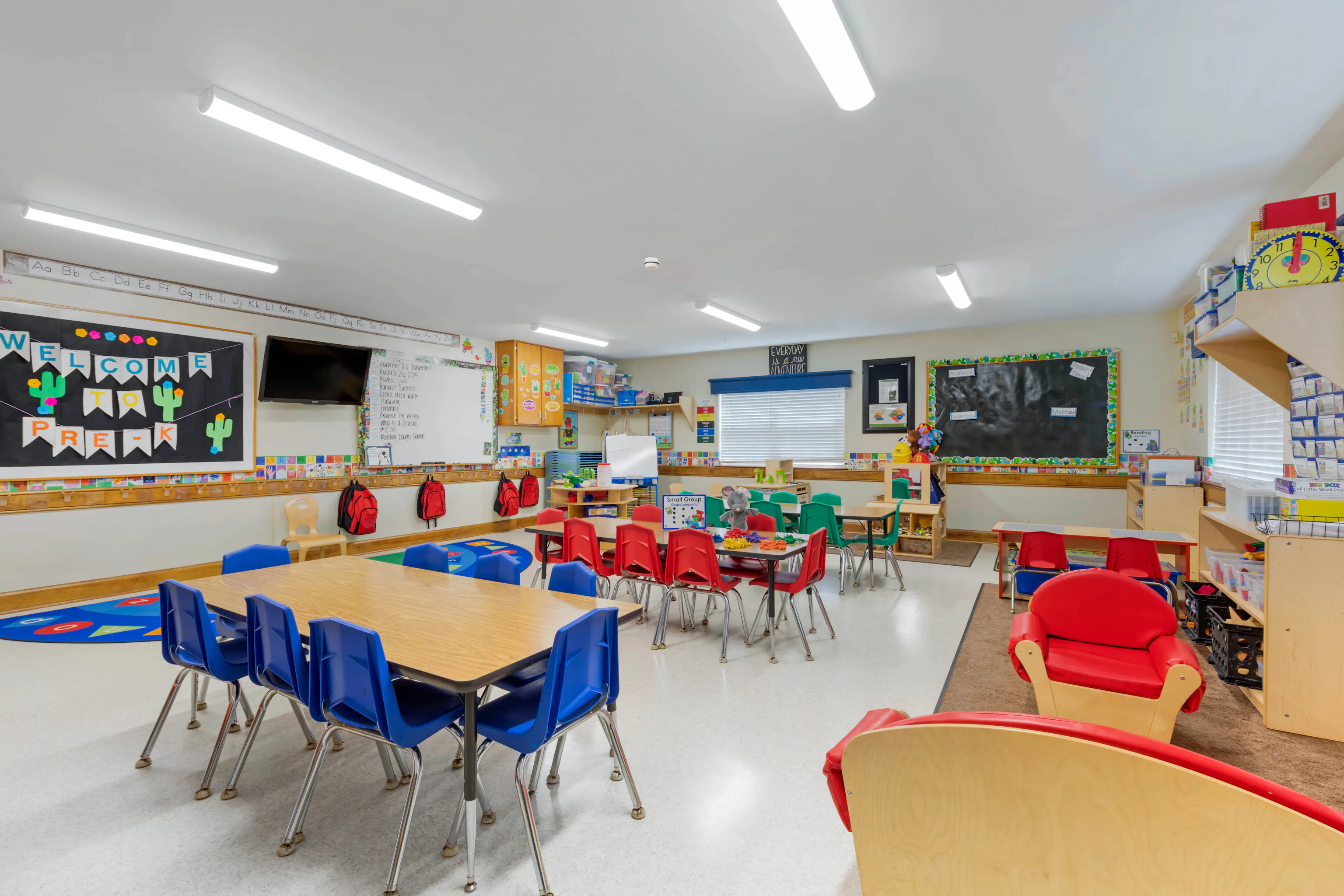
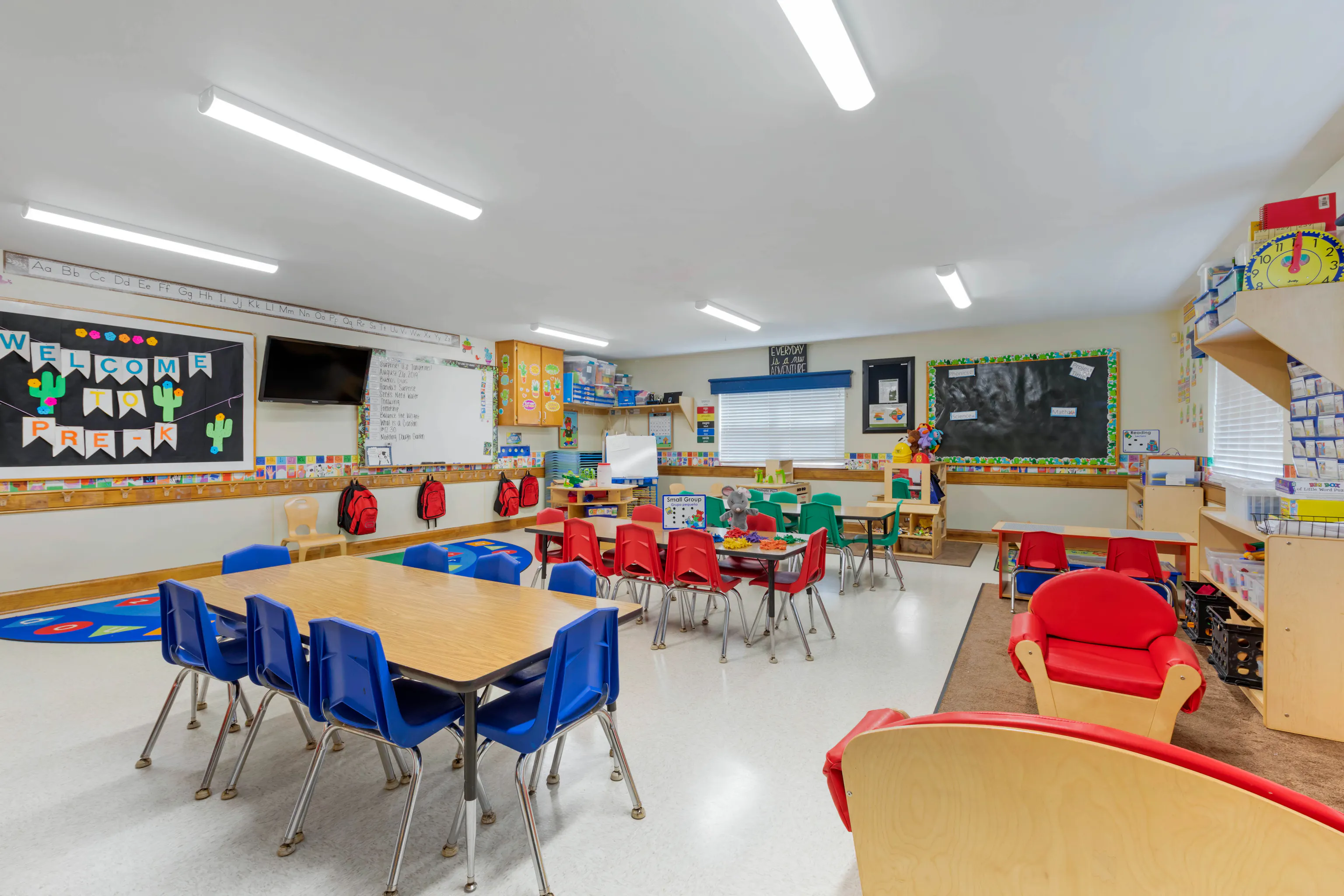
- smoke detector (651, 263)
